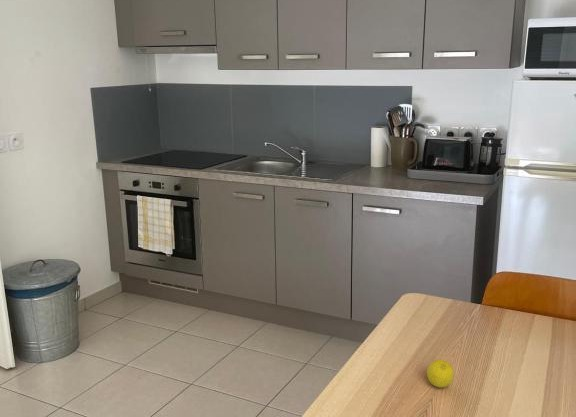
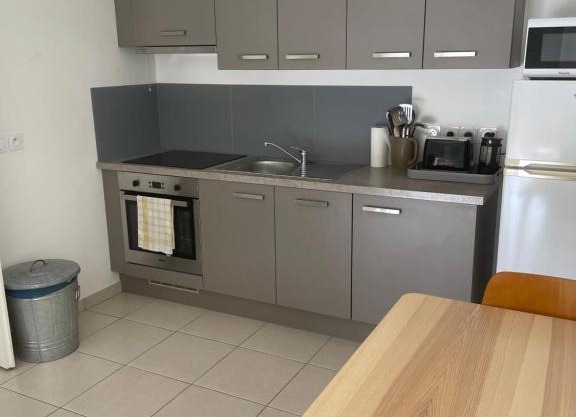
- fruit (440, 373)
